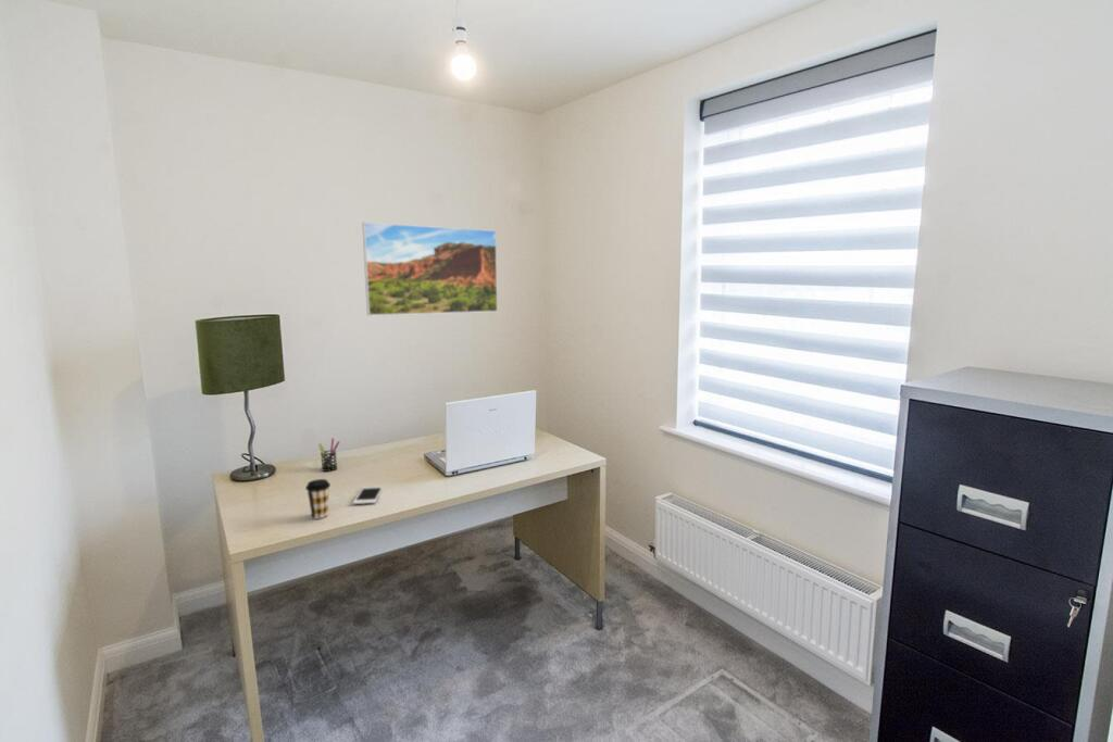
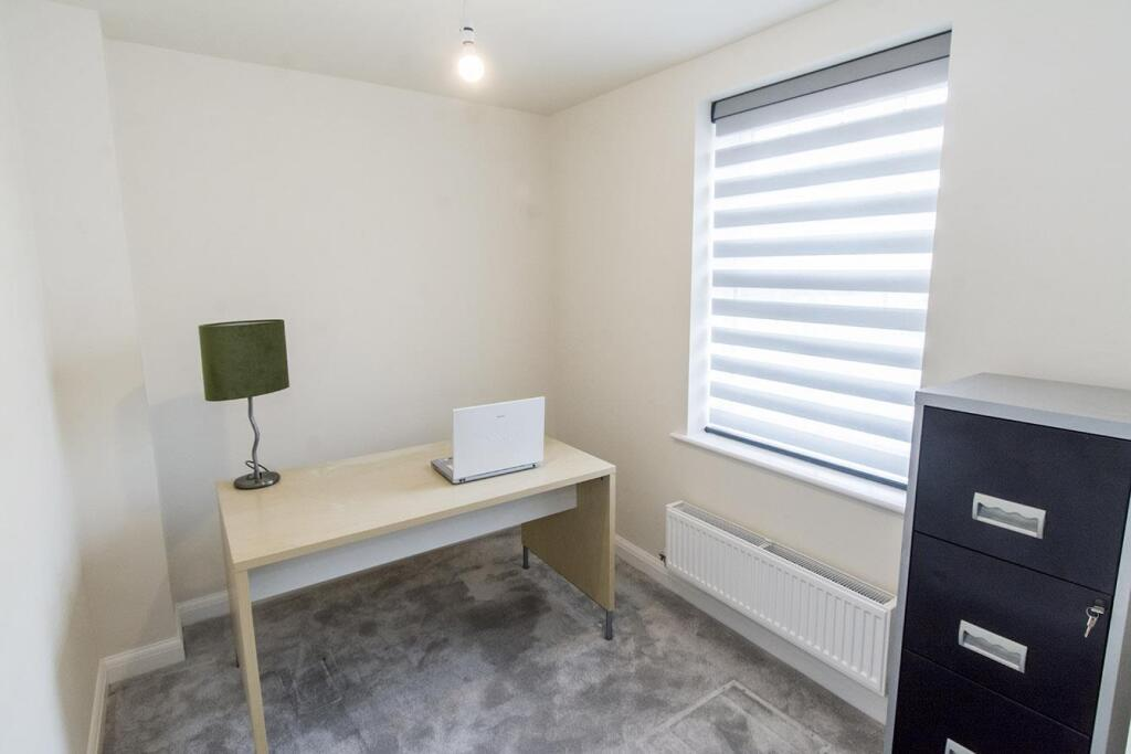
- pen holder (327, 454)
- cell phone (368, 494)
- coffee cup (318, 499)
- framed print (435, 271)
